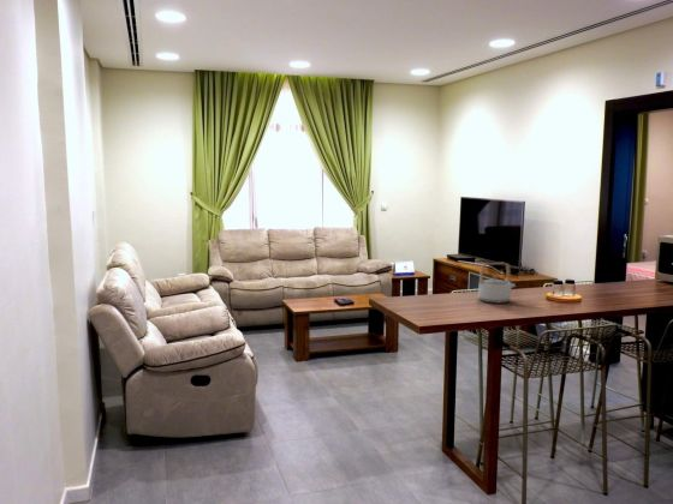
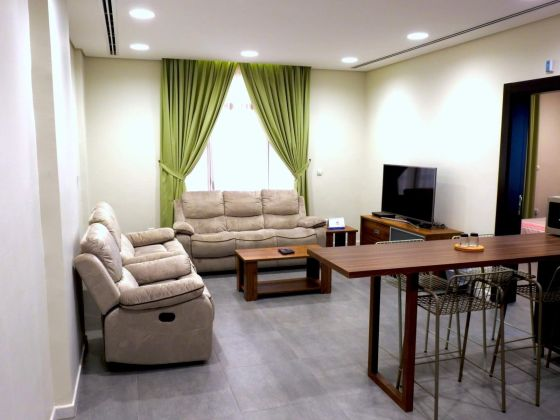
- teapot (498, 281)
